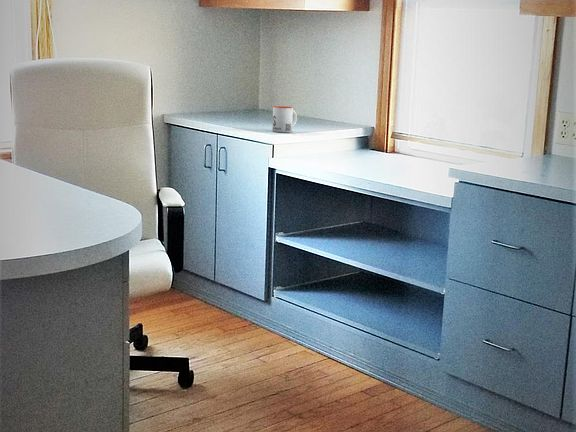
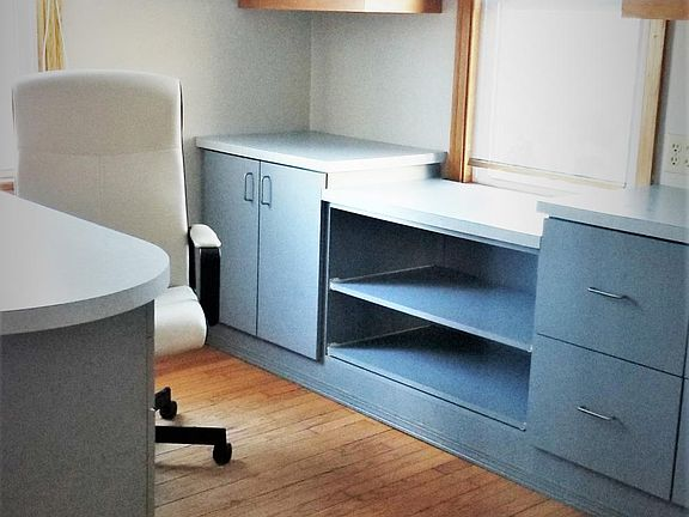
- mug (285, 118)
